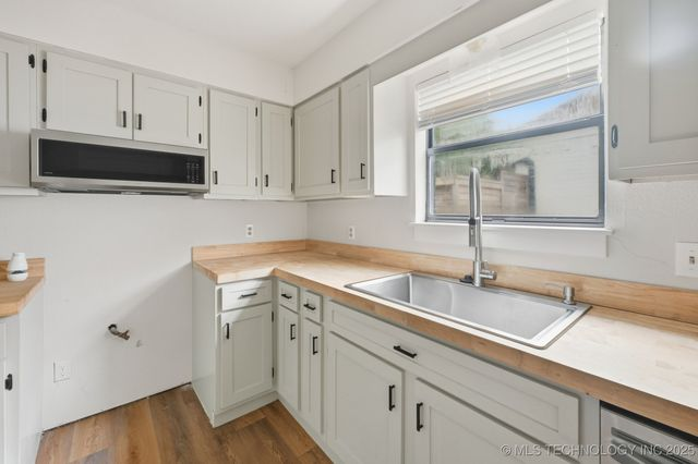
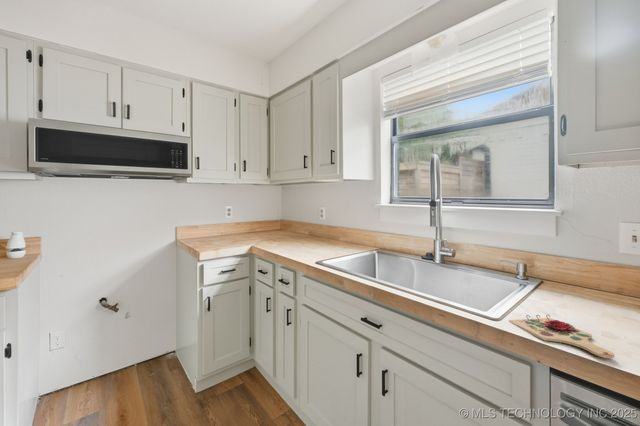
+ cutting board (564, 332)
